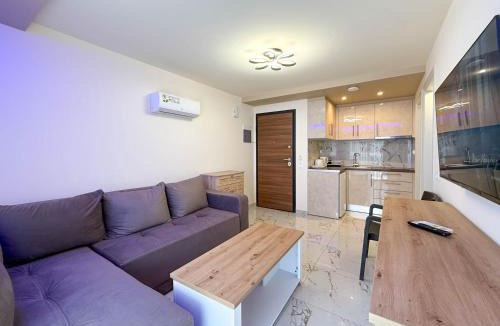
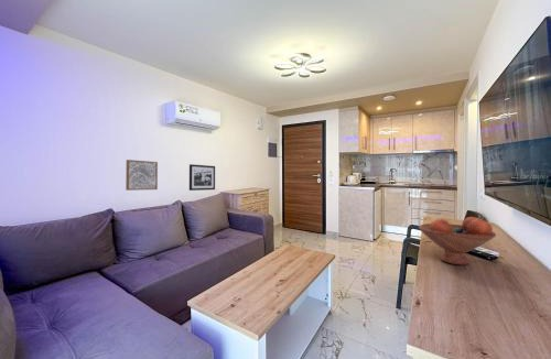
+ wall art (142, 175)
+ picture frame (203, 177)
+ fruit bowl (454, 238)
